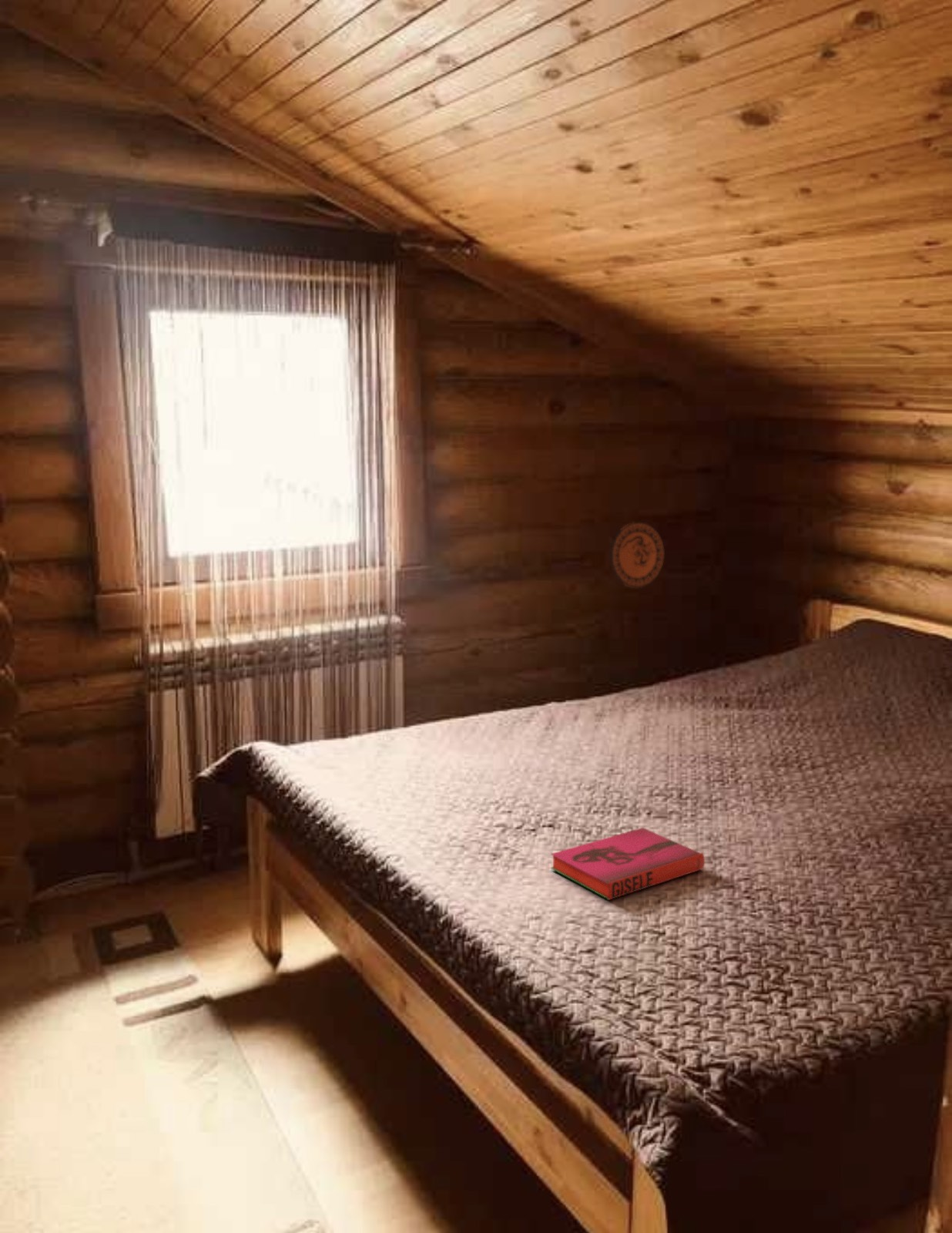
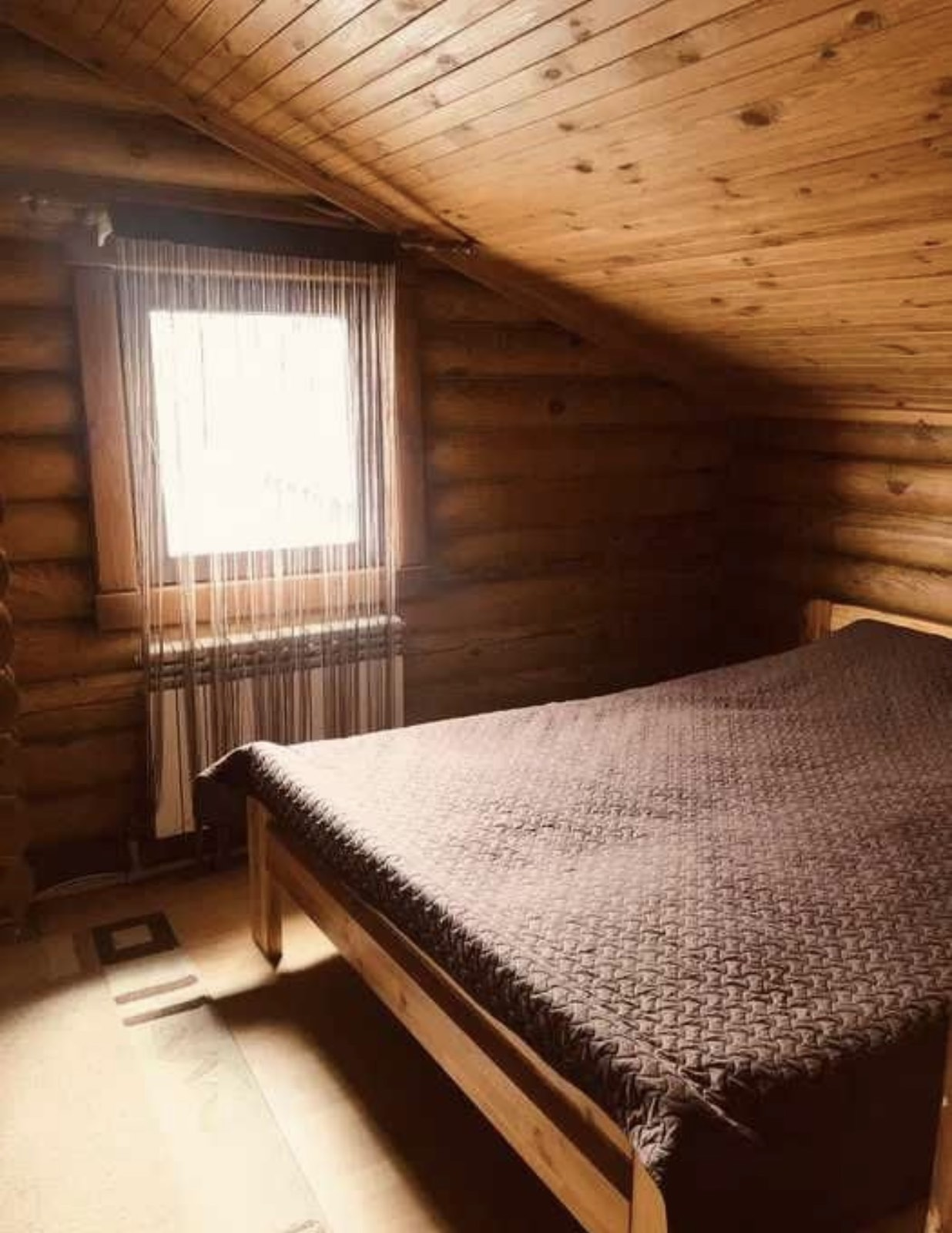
- hardback book (627, 862)
- decorative plate (637, 555)
